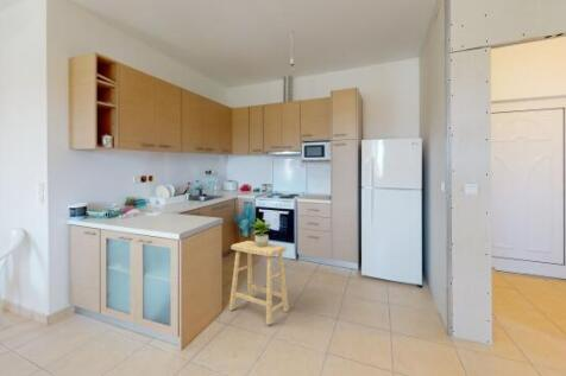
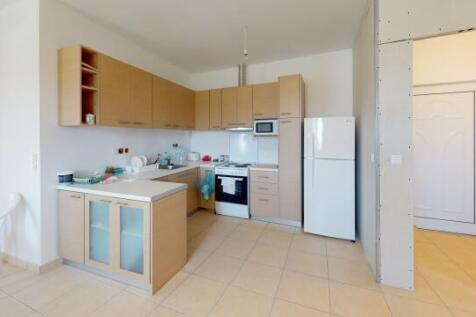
- potted plant (258, 231)
- stool (251, 278)
